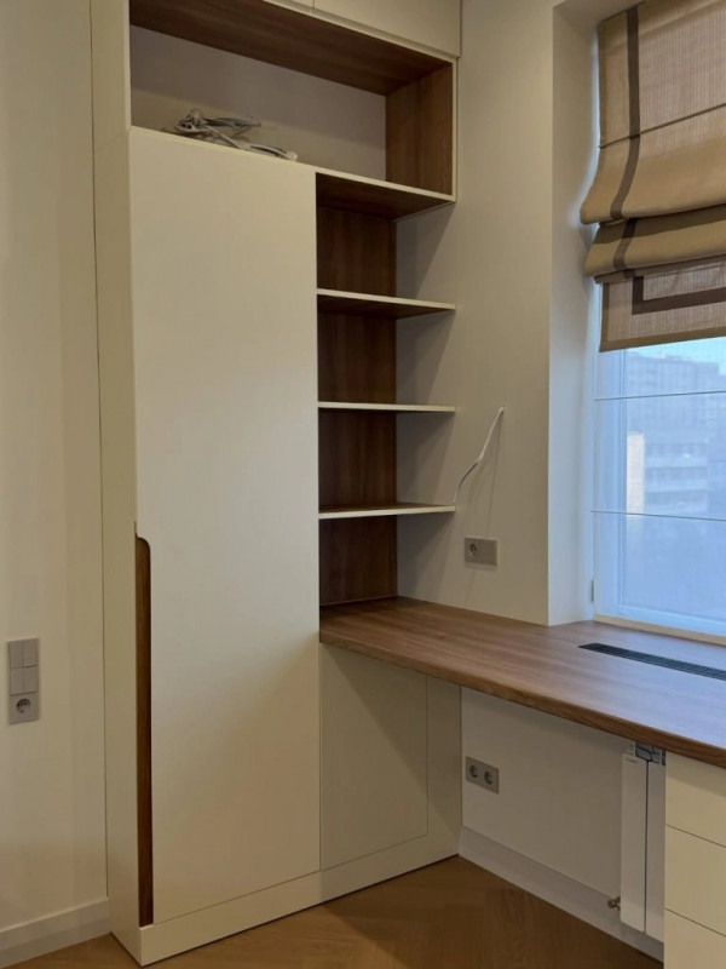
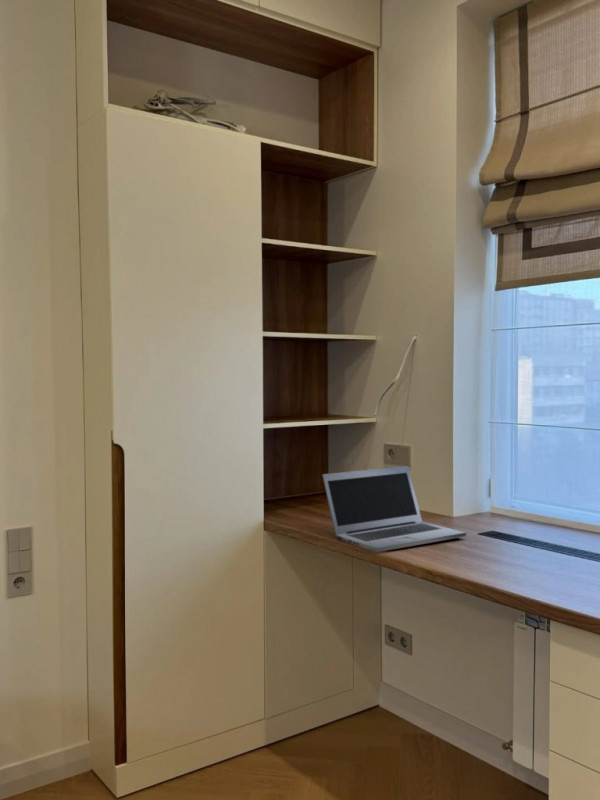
+ laptop (393, 505)
